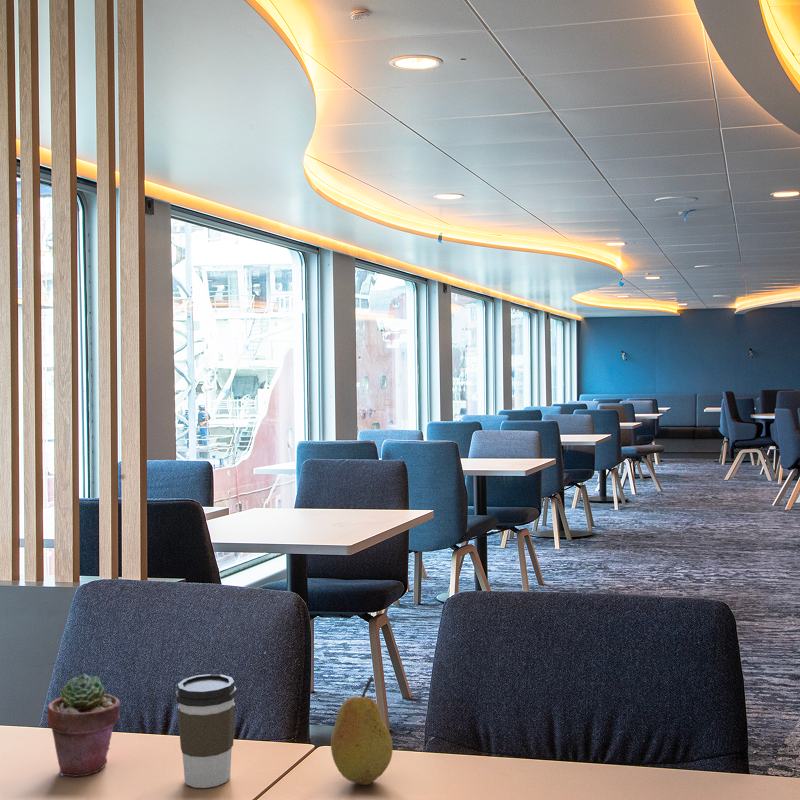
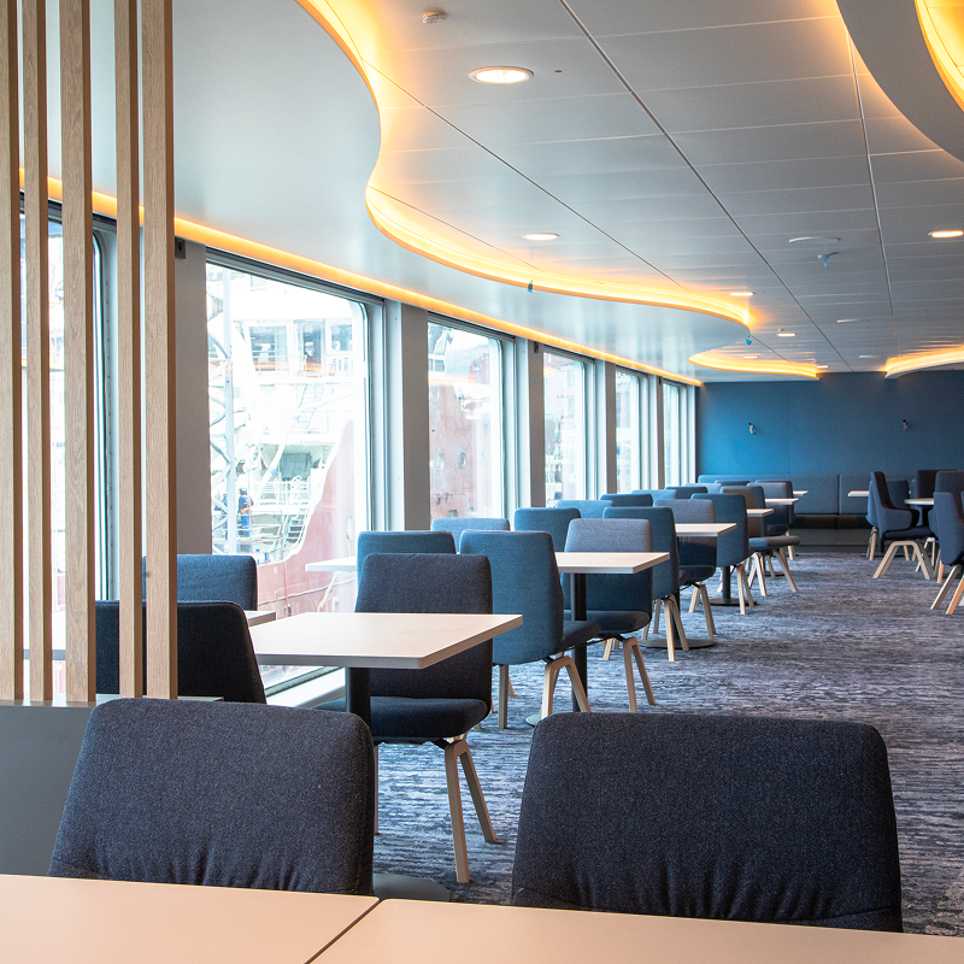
- coffee cup (206, 730)
- potted succulent (83, 721)
- fruit (361, 733)
